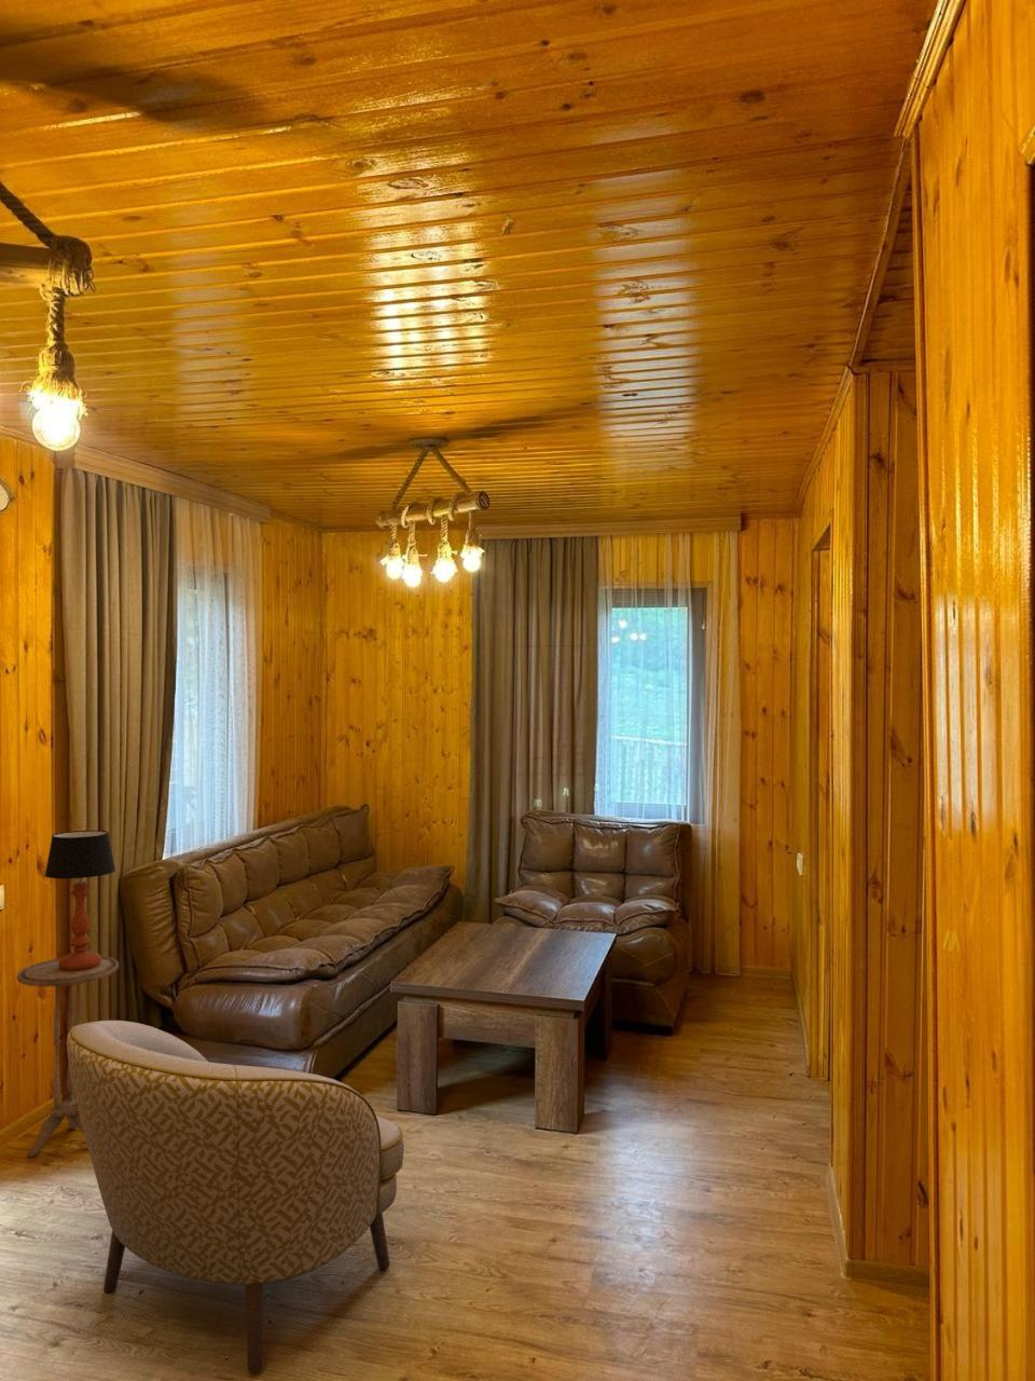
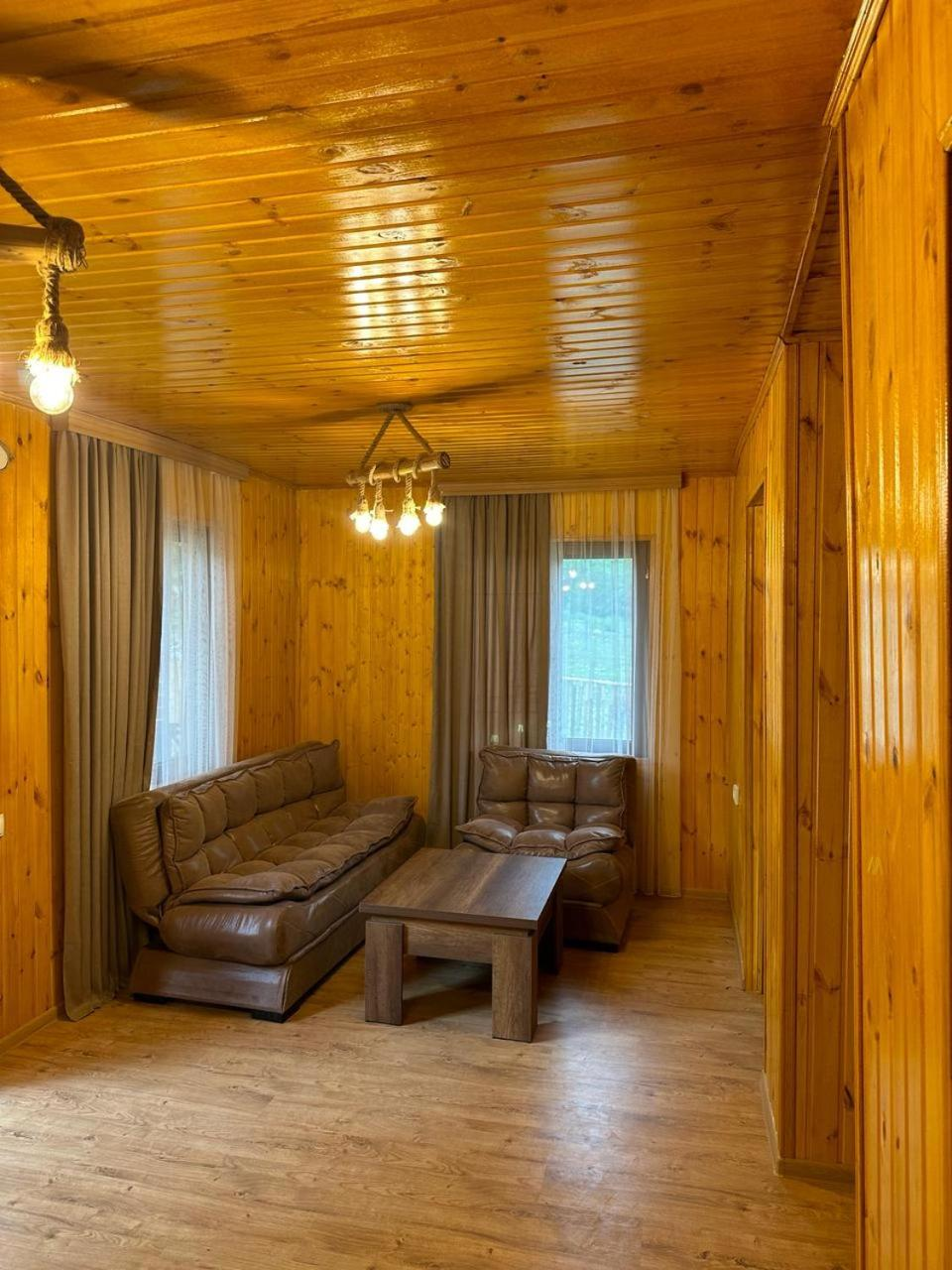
- side table (67, 1059)
- table lamp (79, 898)
- armchair (233, 1149)
